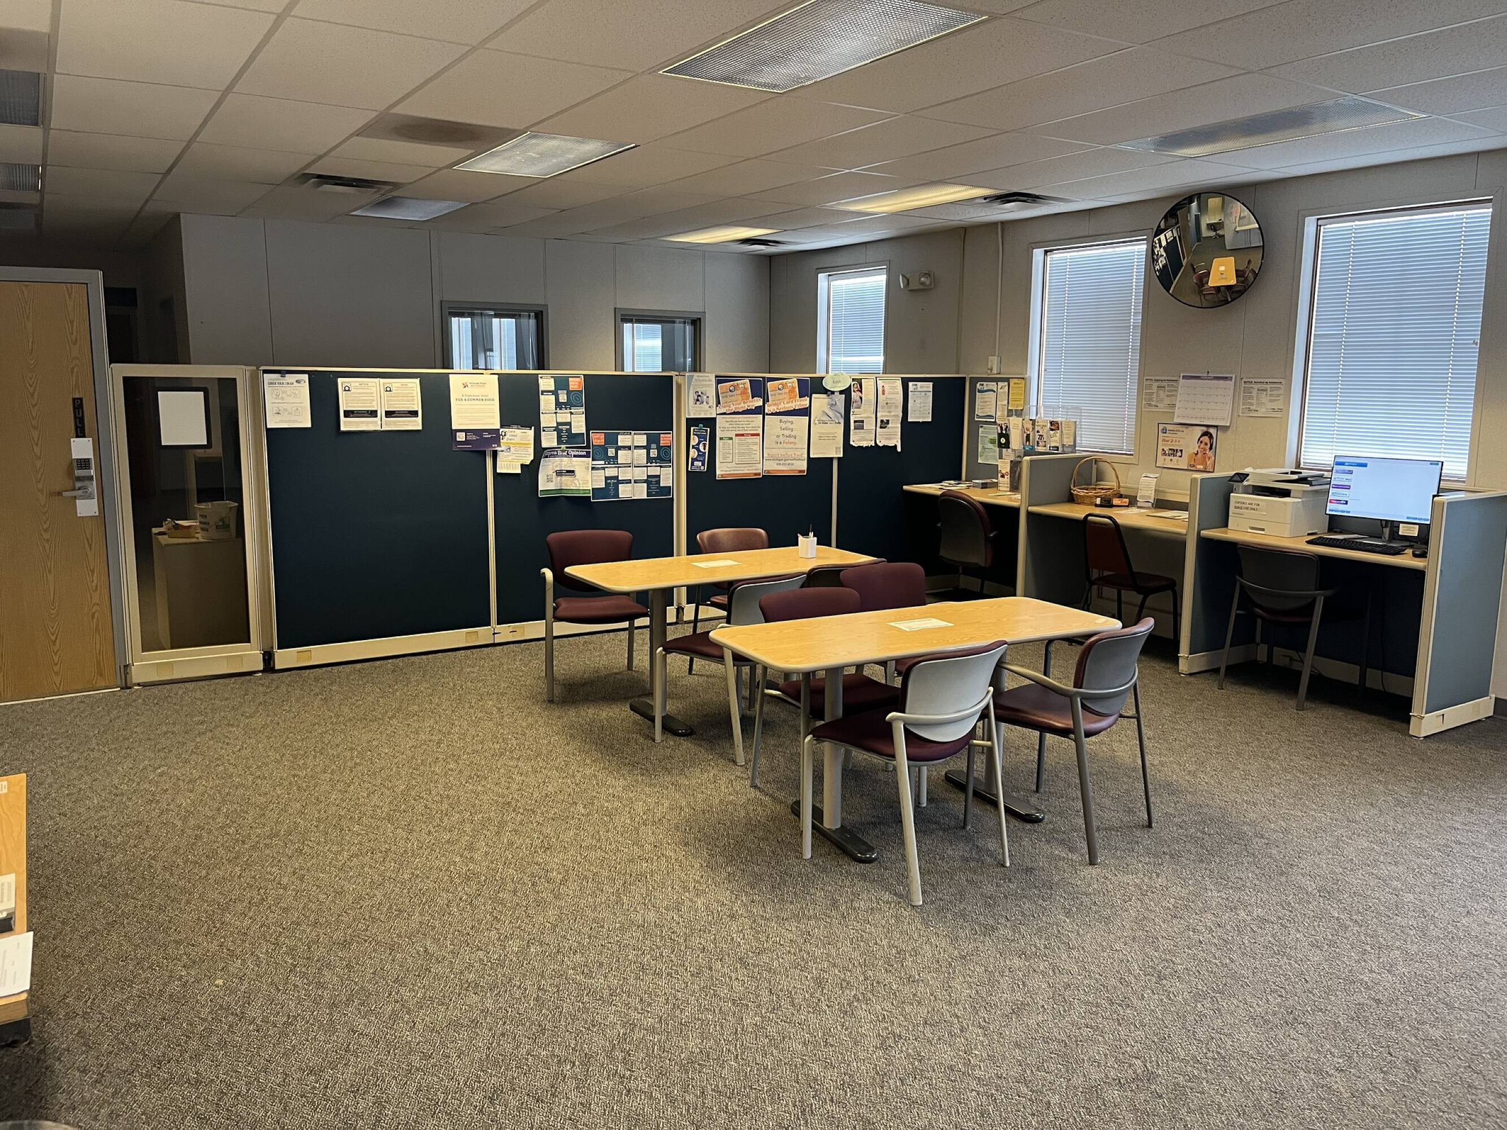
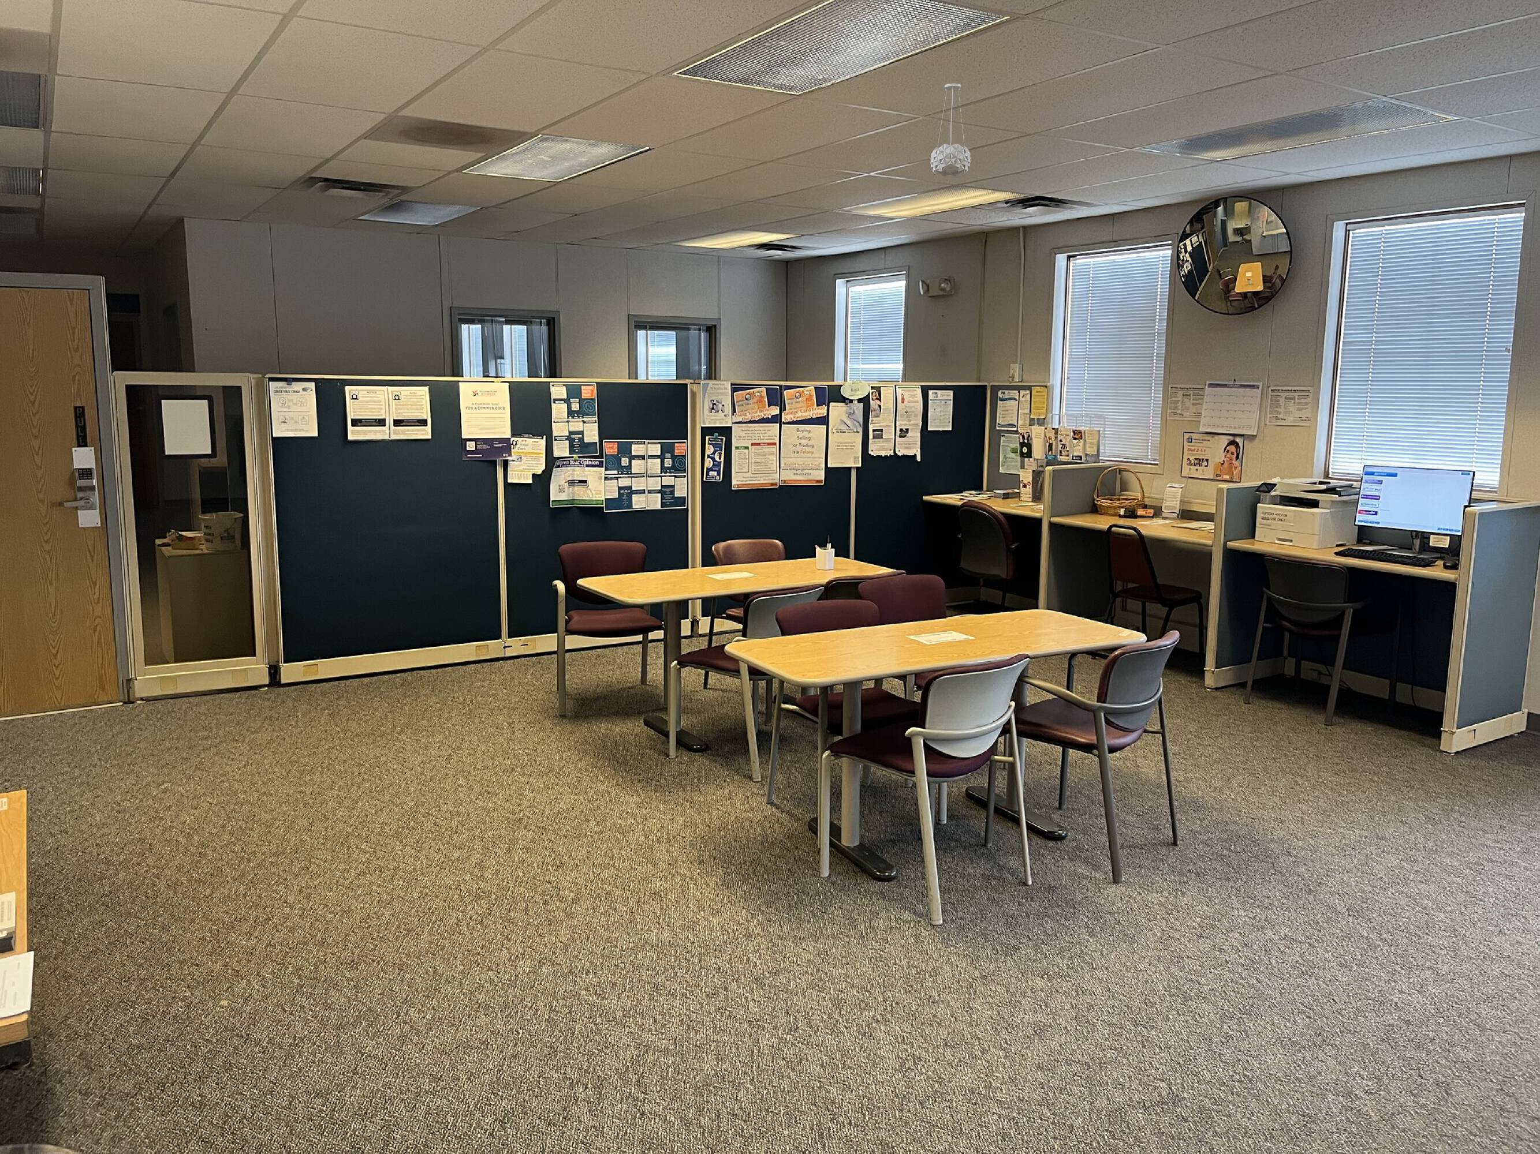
+ pendant light (951, 130)
